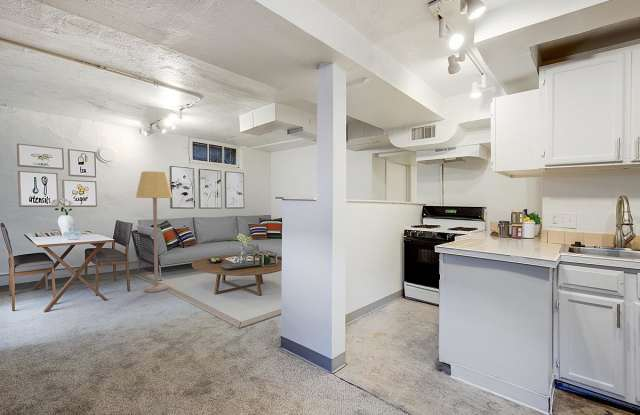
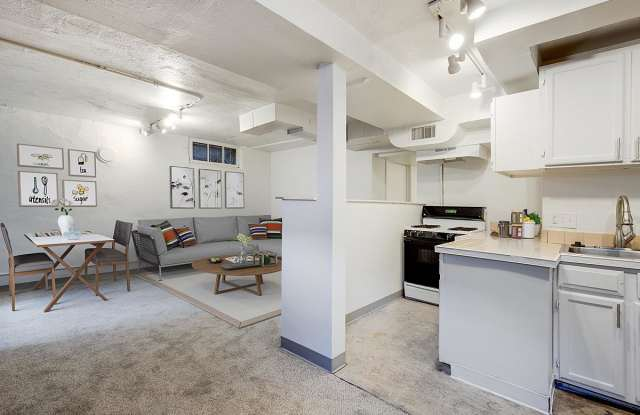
- lamp (155, 231)
